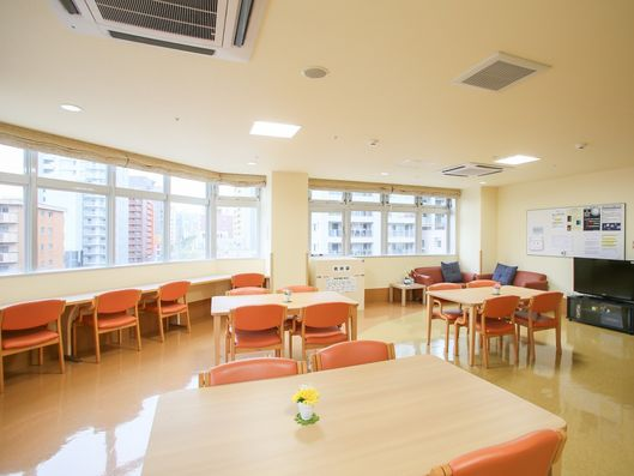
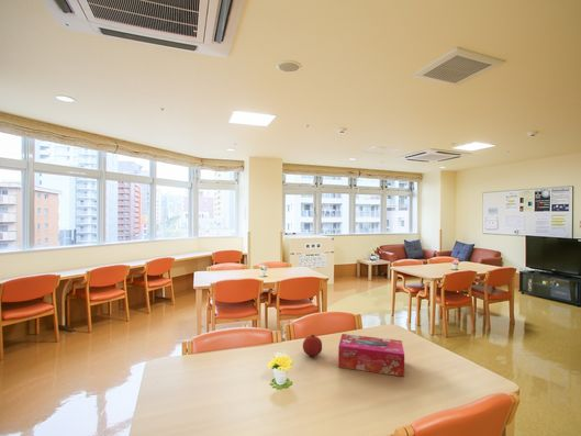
+ fruit (312, 345)
+ tissue box (370, 353)
